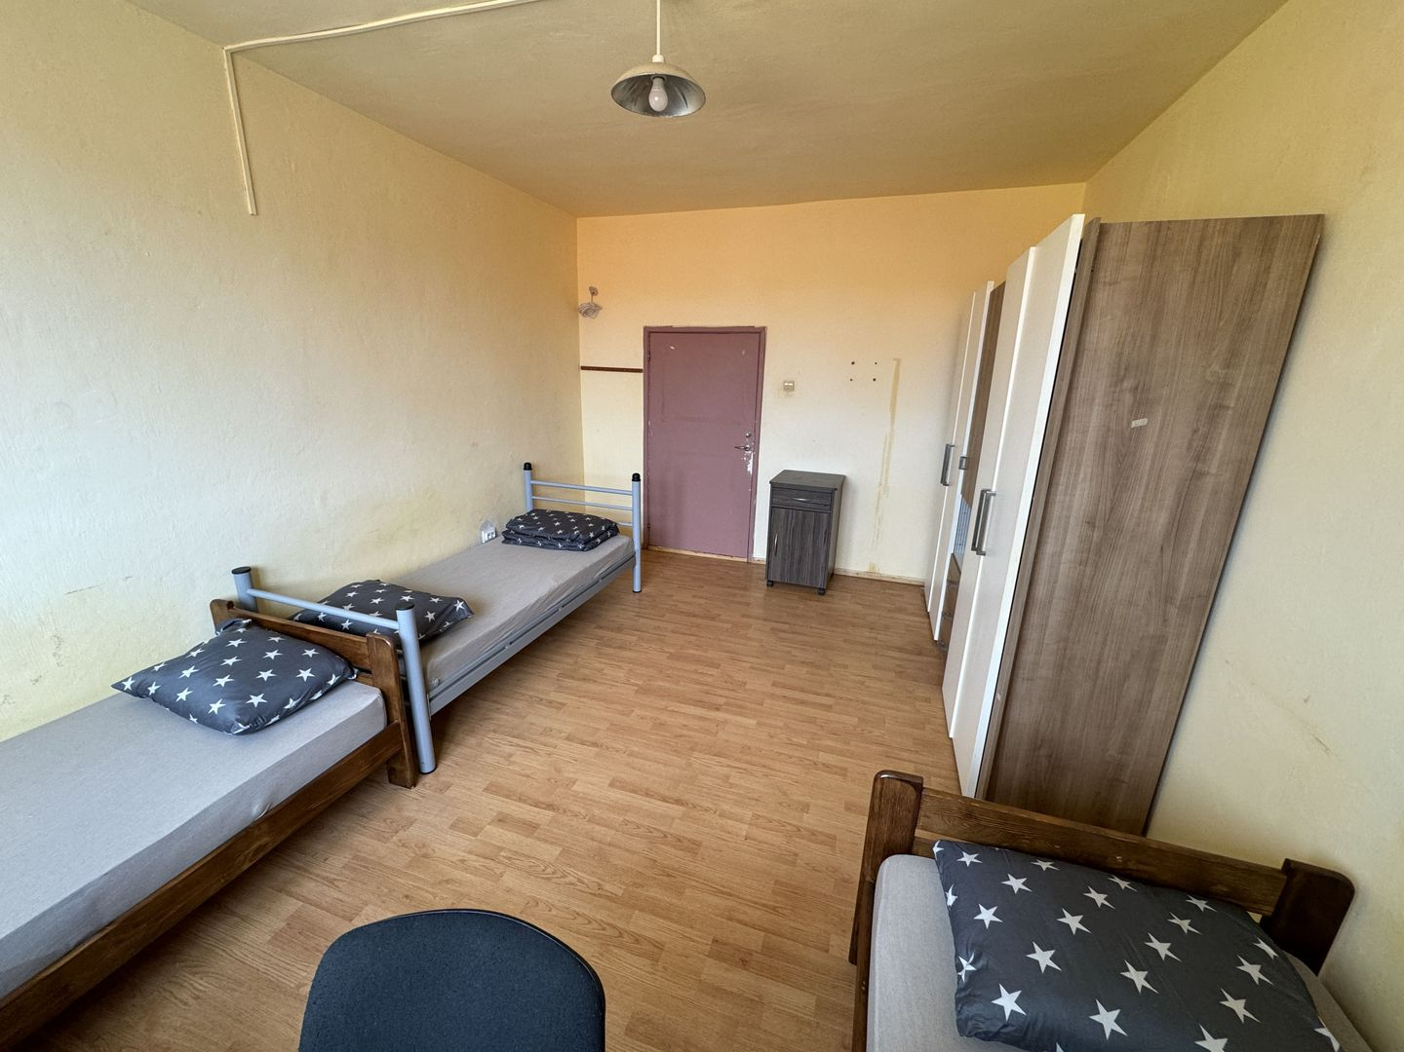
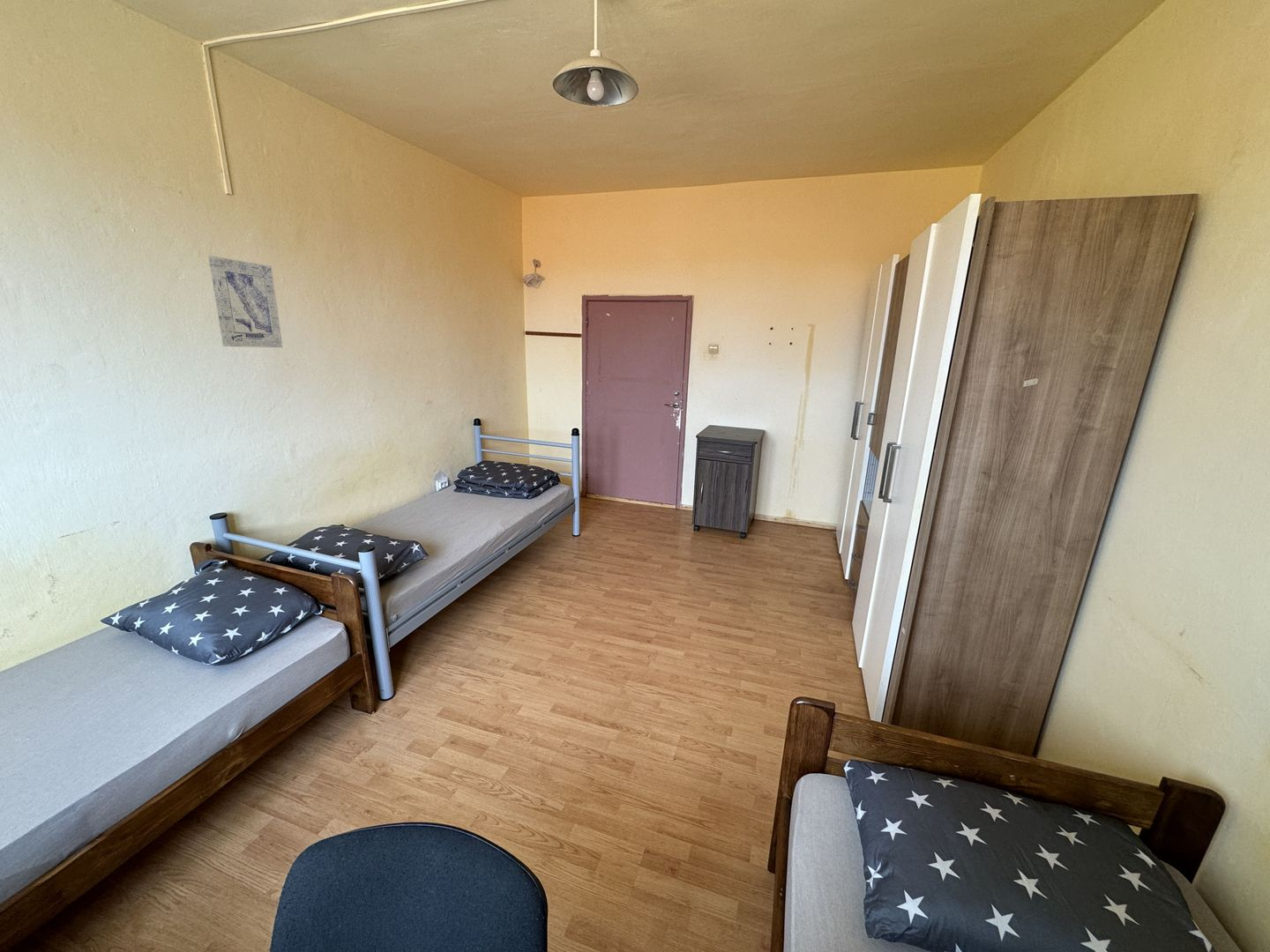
+ wall art (248, 304)
